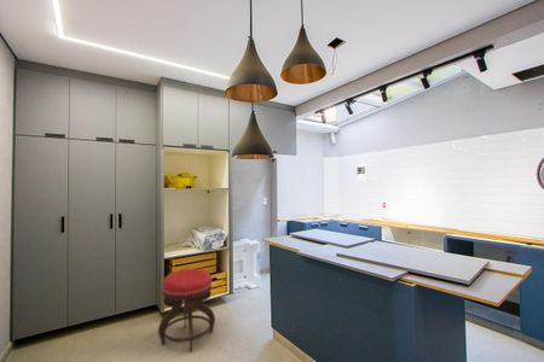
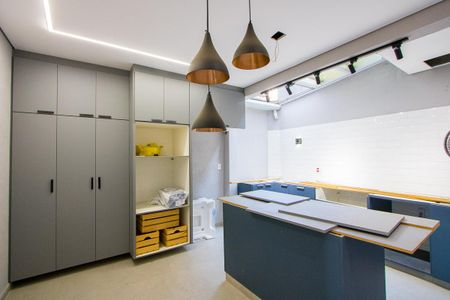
- stool (187, 305)
